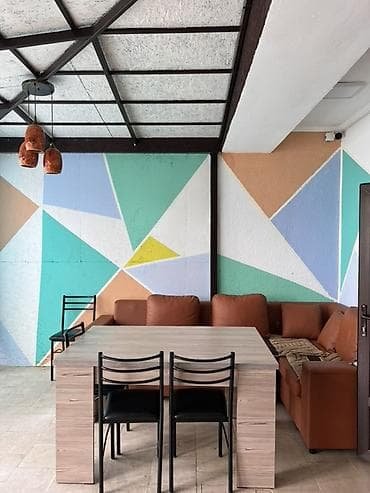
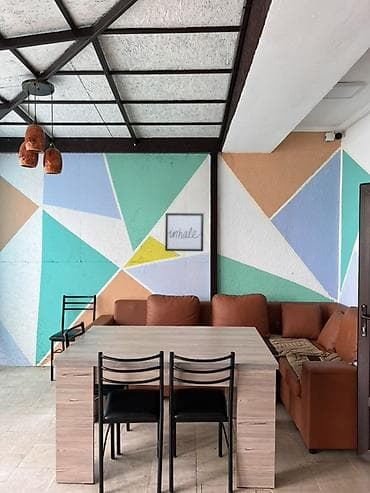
+ wall art (184, 232)
